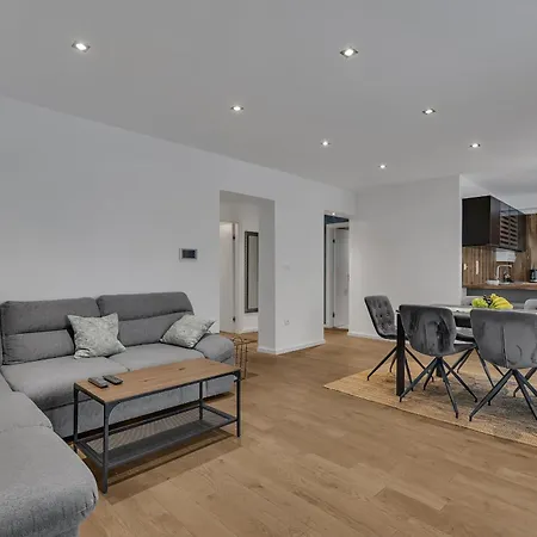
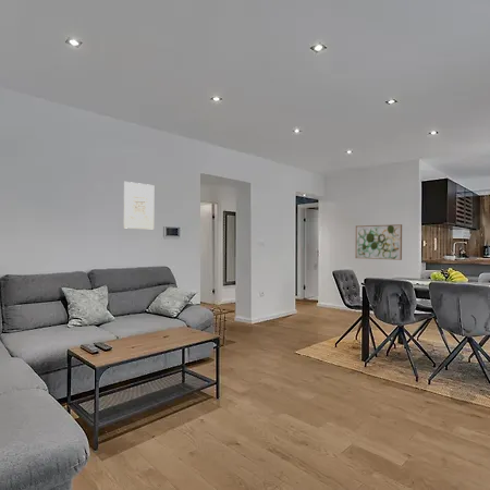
+ wall art (377, 242)
+ wall art (139, 206)
